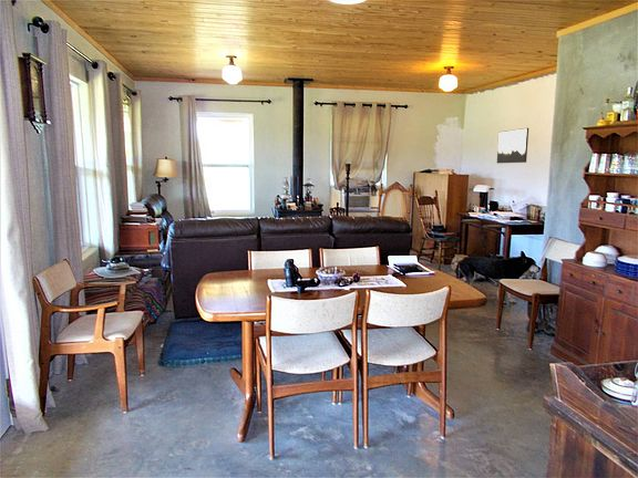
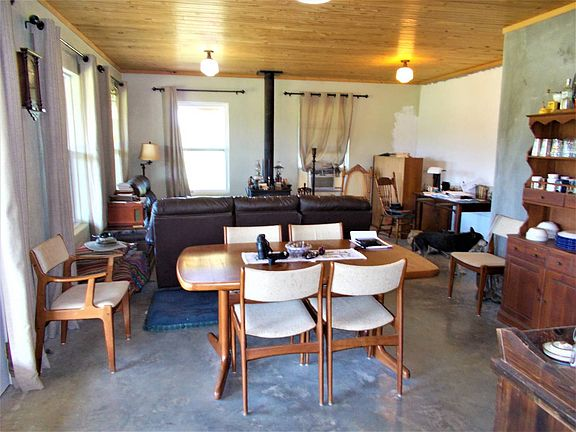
- wall art (512, 146)
